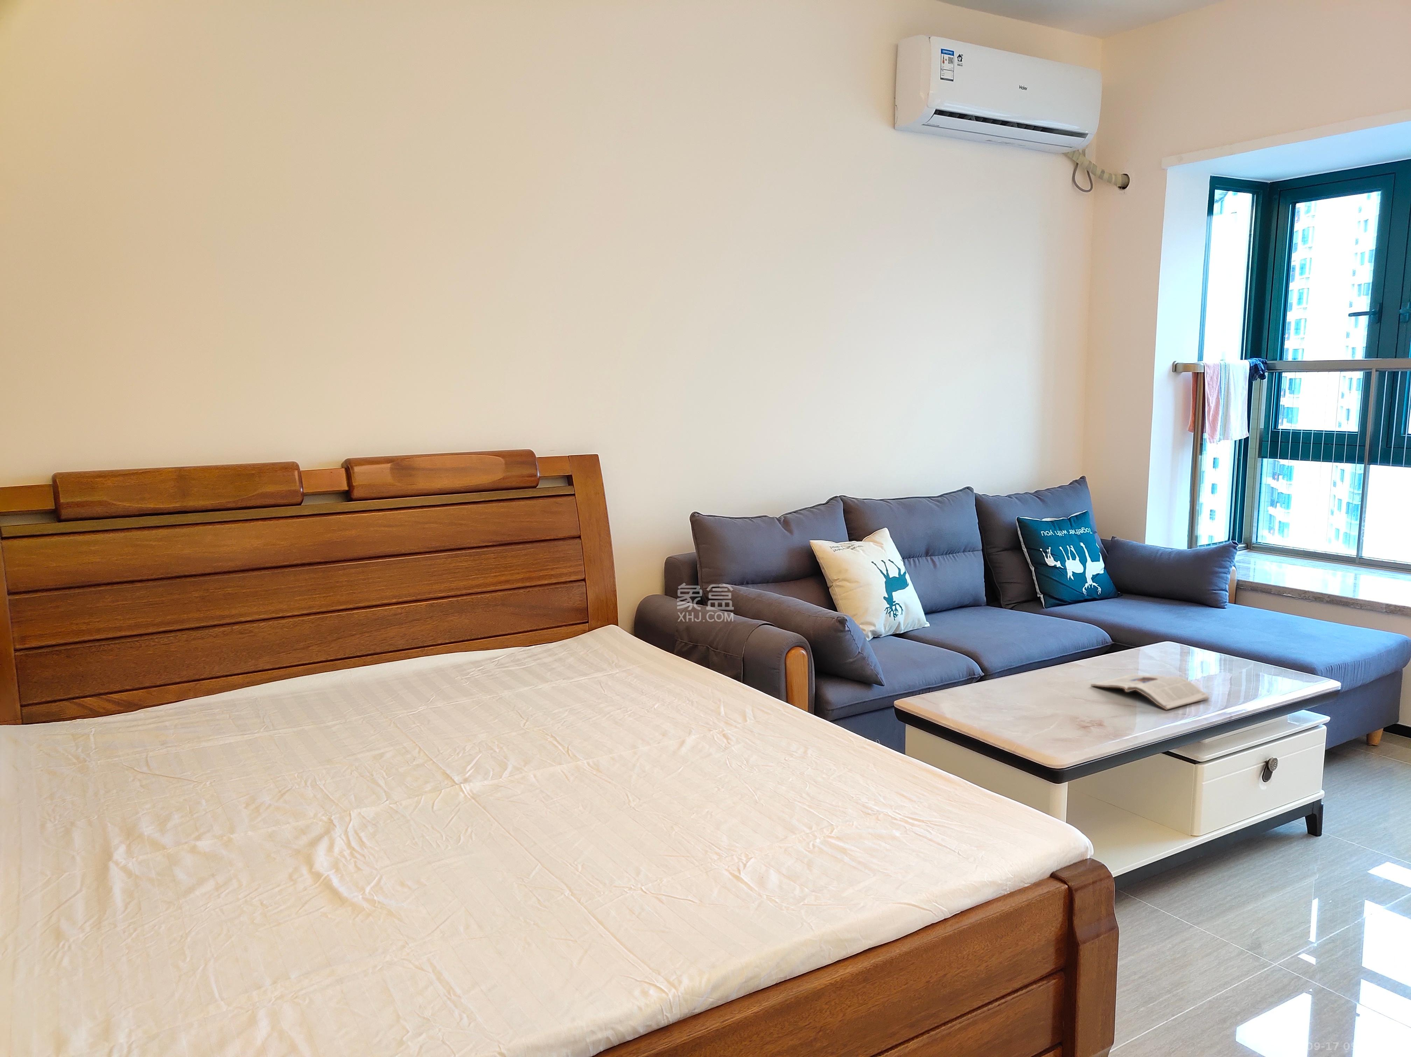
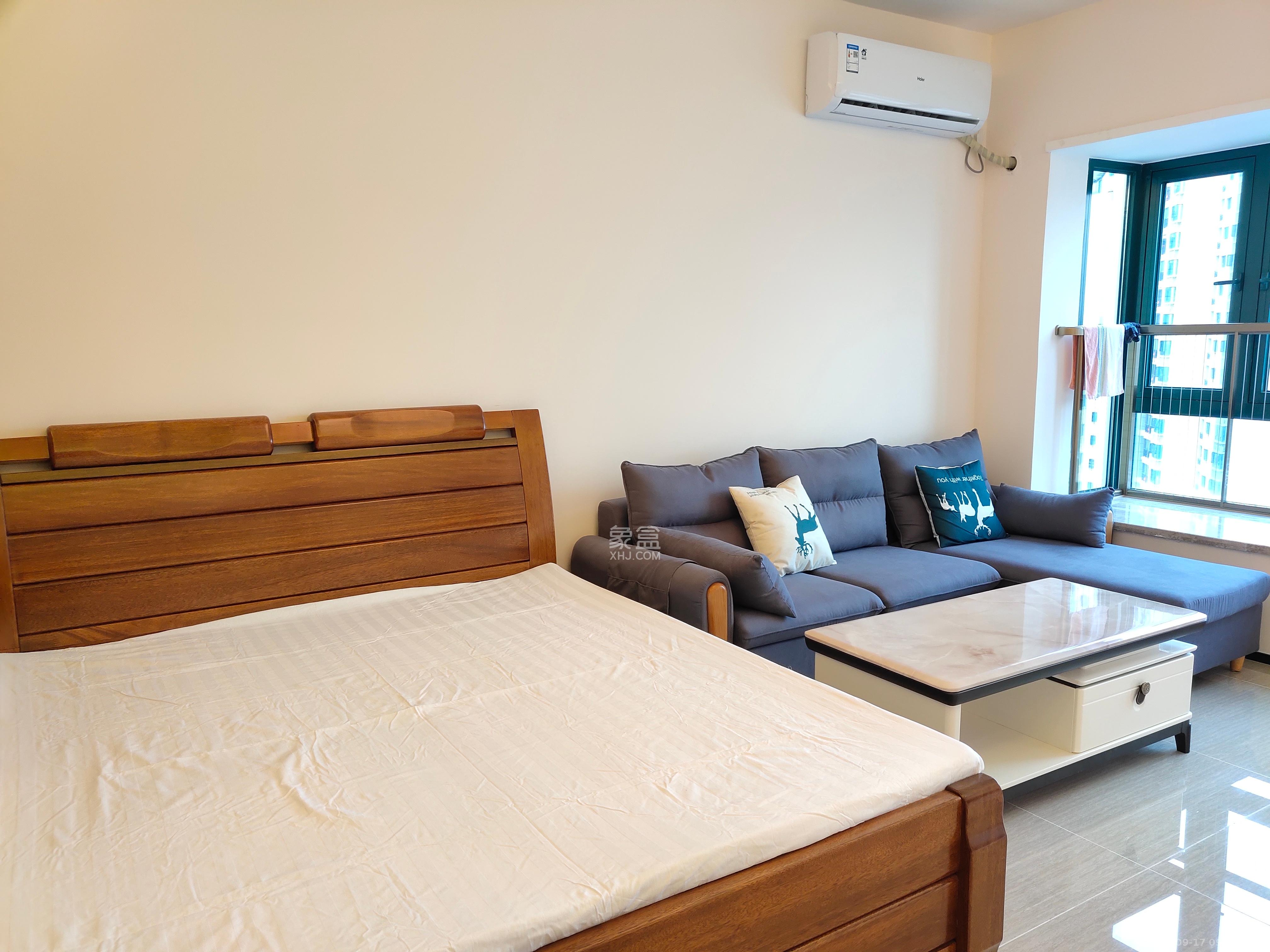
- magazine (1149, 685)
